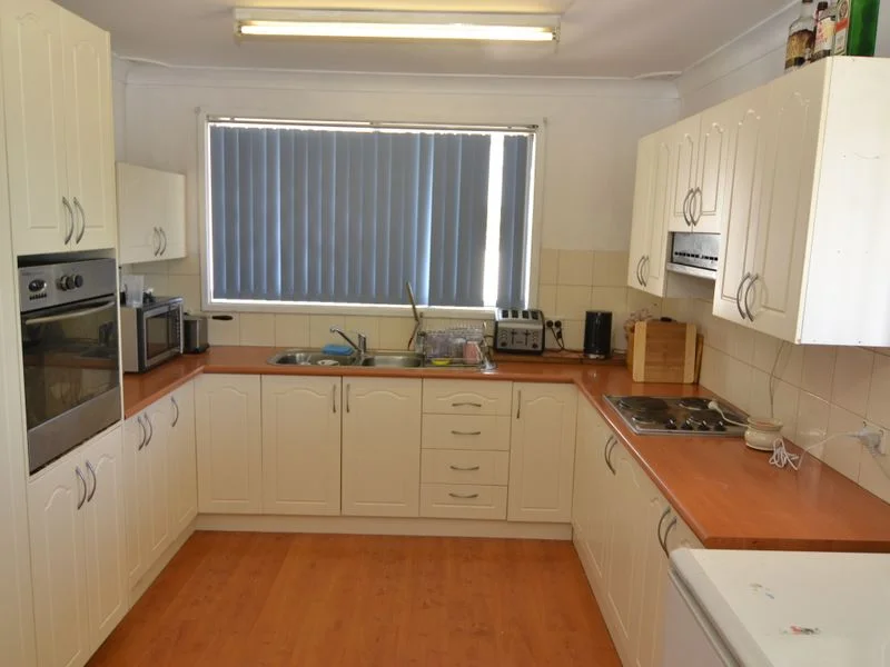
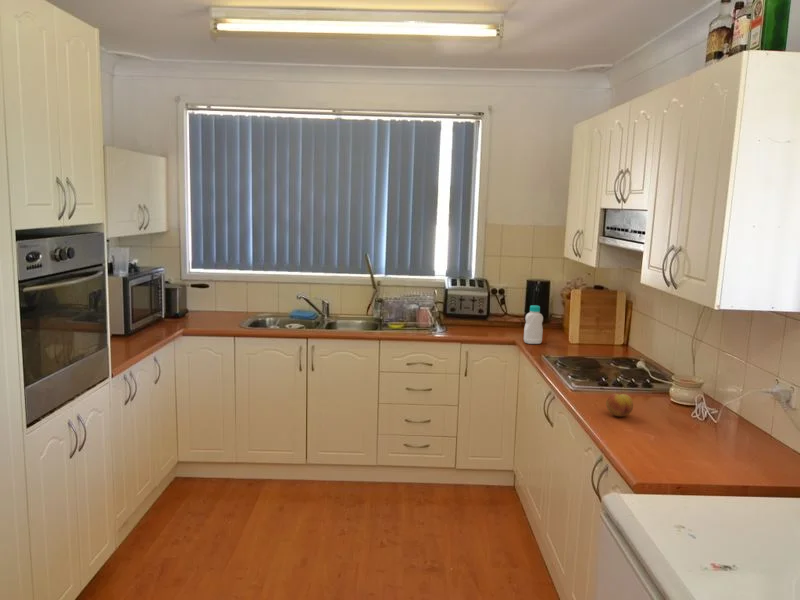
+ bottle (533, 324)
+ fruit (619, 405)
